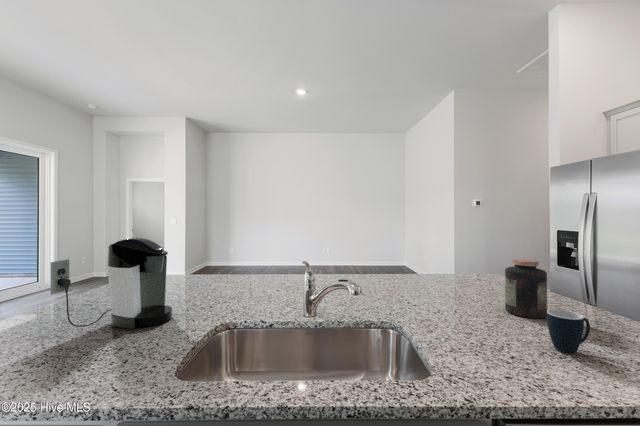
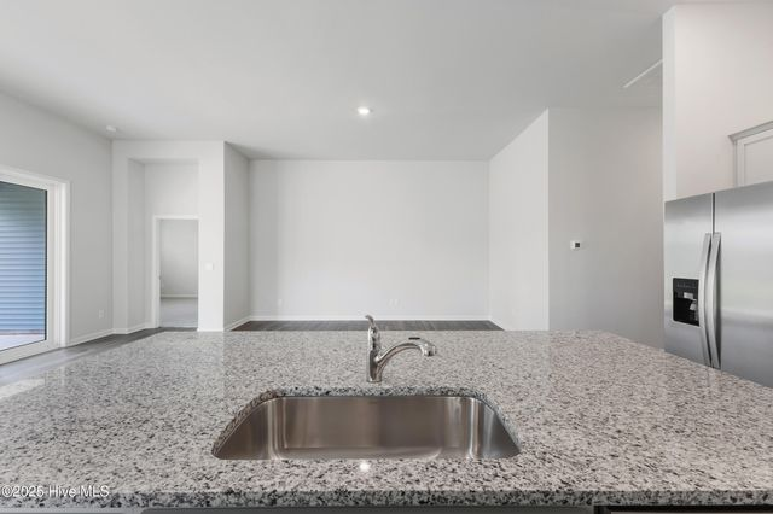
- jar (525, 286)
- coffee maker (127, 282)
- mug (570, 331)
